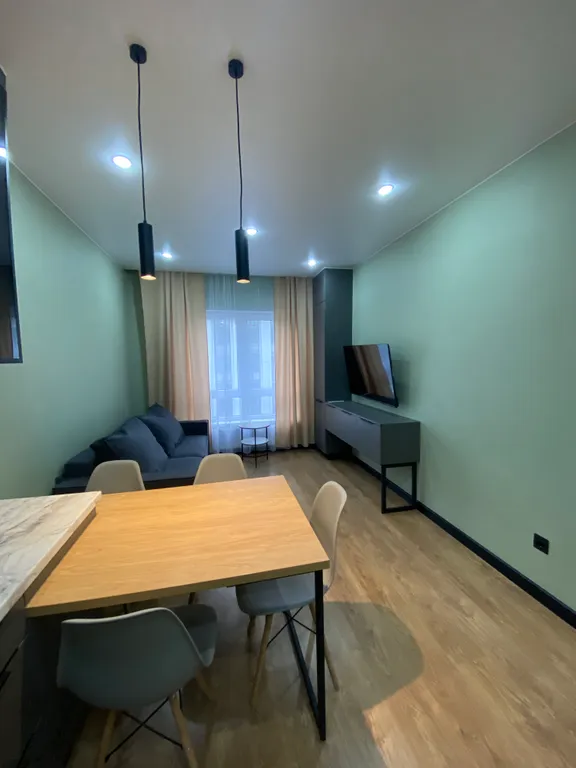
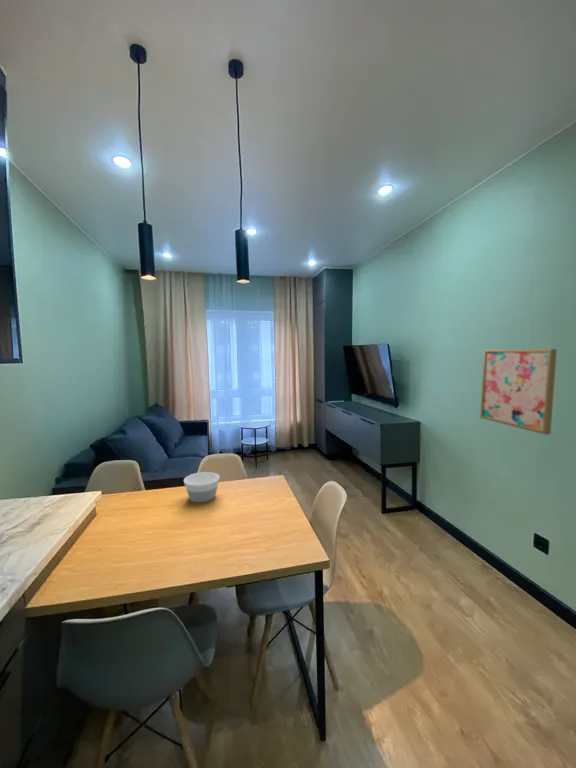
+ wall art (513, 387)
+ bowl (202, 487)
